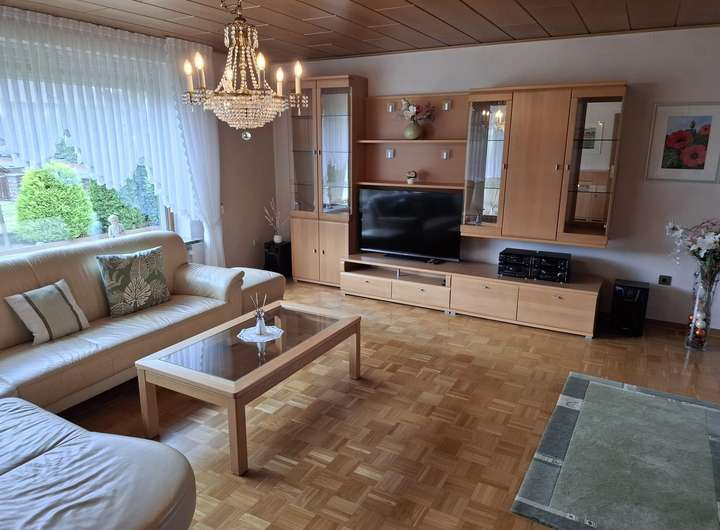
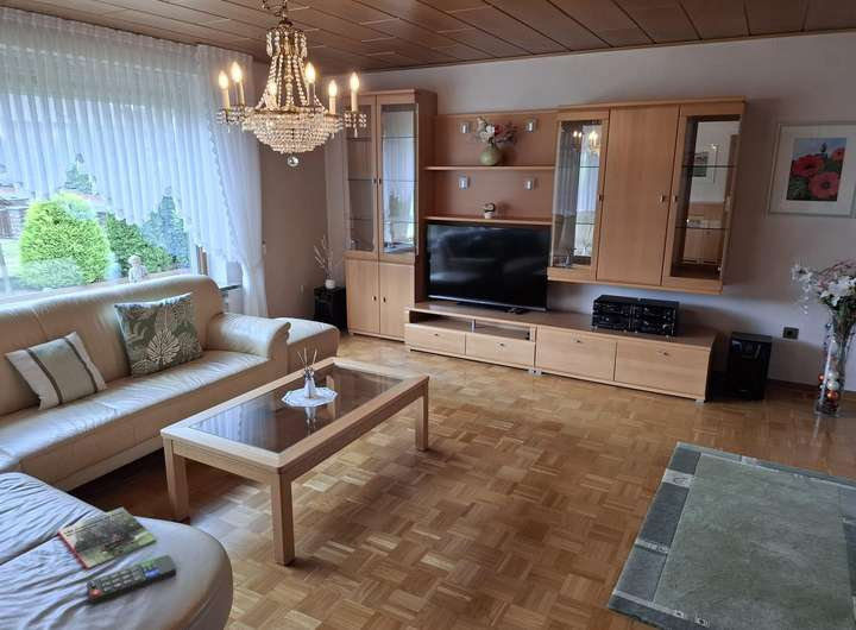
+ remote control (132, 578)
+ magazine (106, 535)
